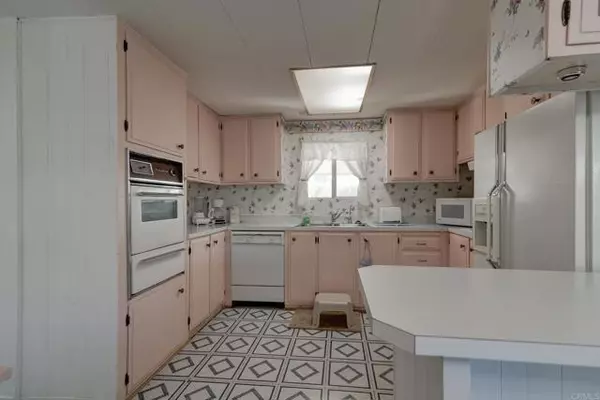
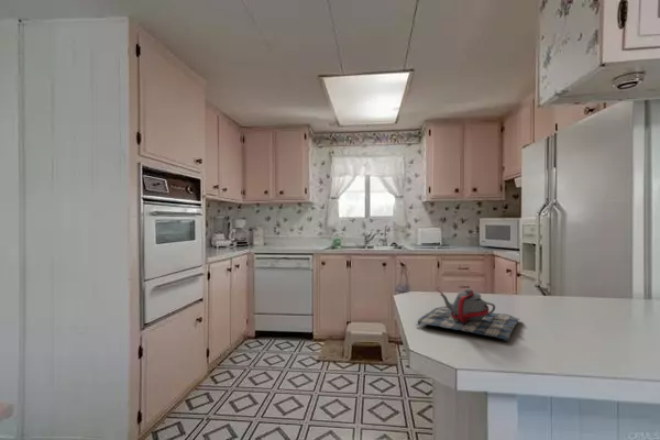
+ teapot (469, 306)
